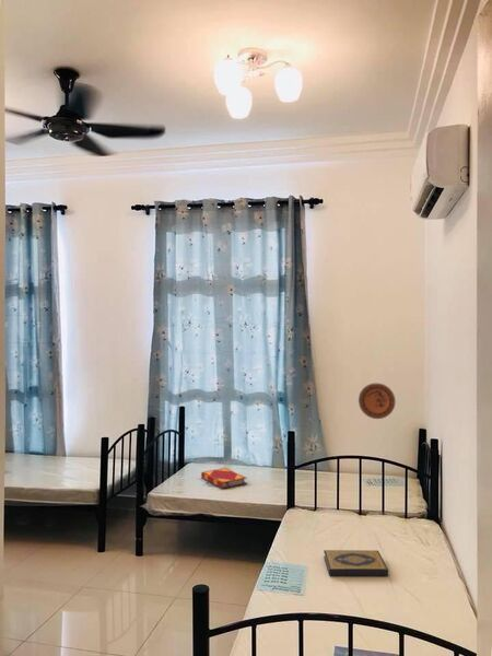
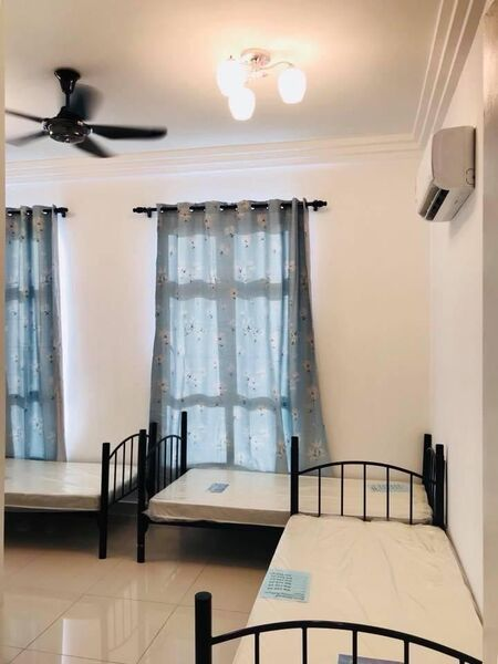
- hardback book (223, 478)
- hardback book (354, 562)
- decorative plate (376, 400)
